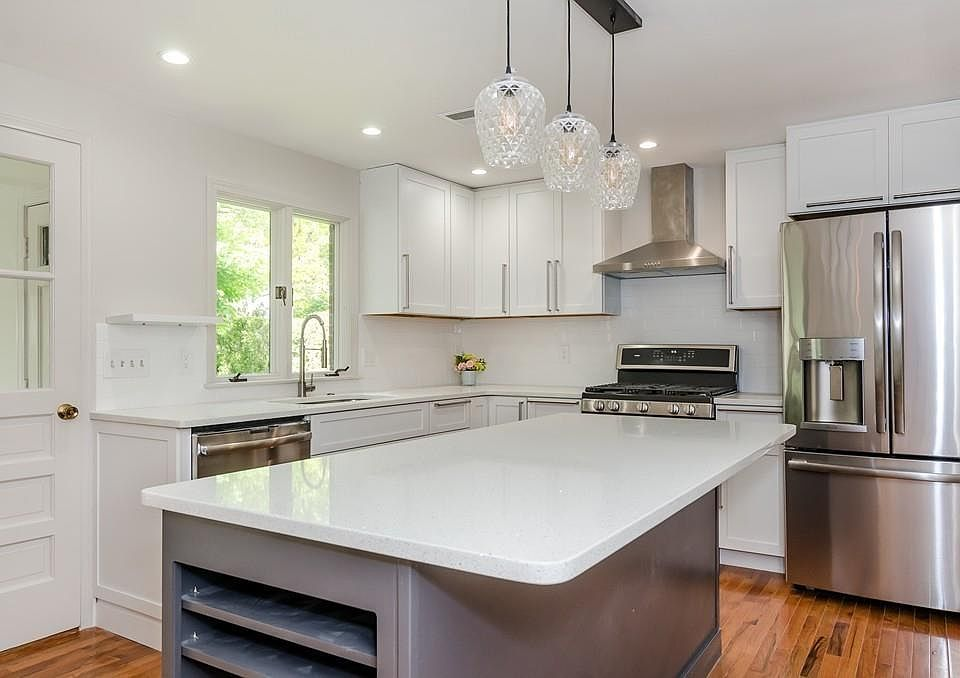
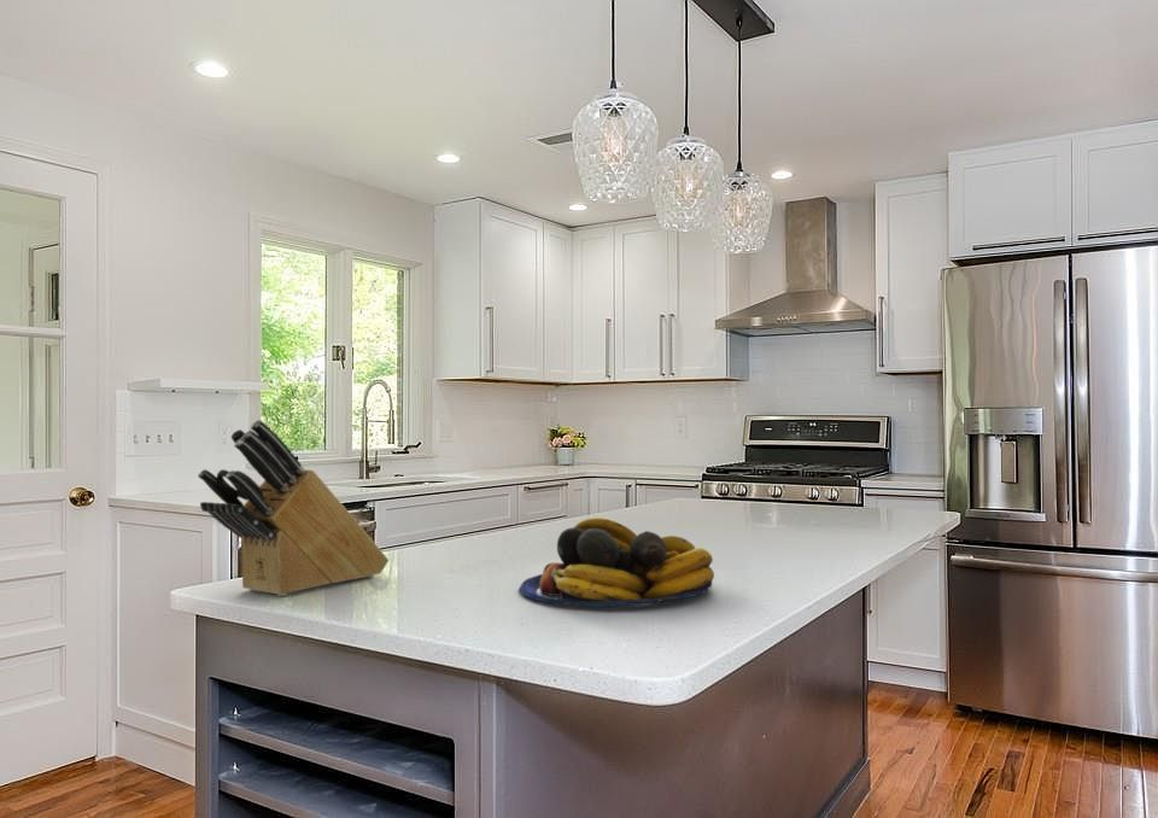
+ fruit bowl (614, 554)
+ knife block (298, 502)
